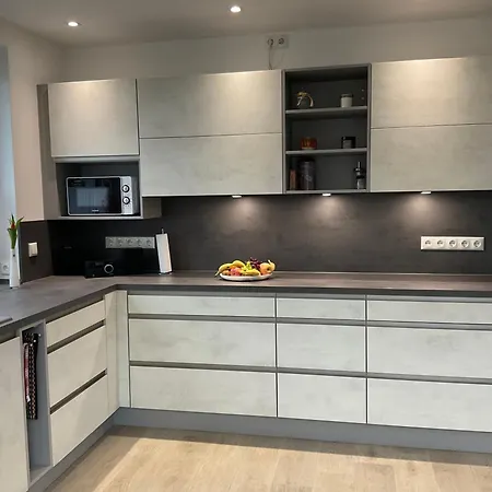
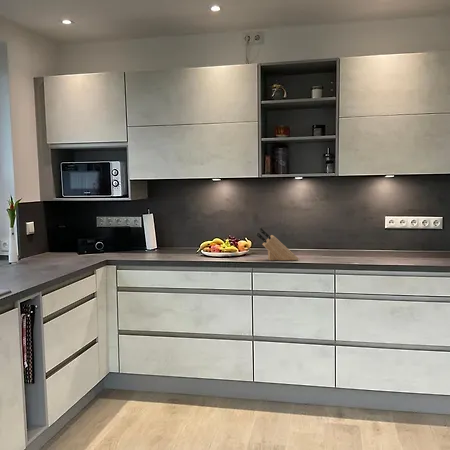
+ knife block (277, 243)
